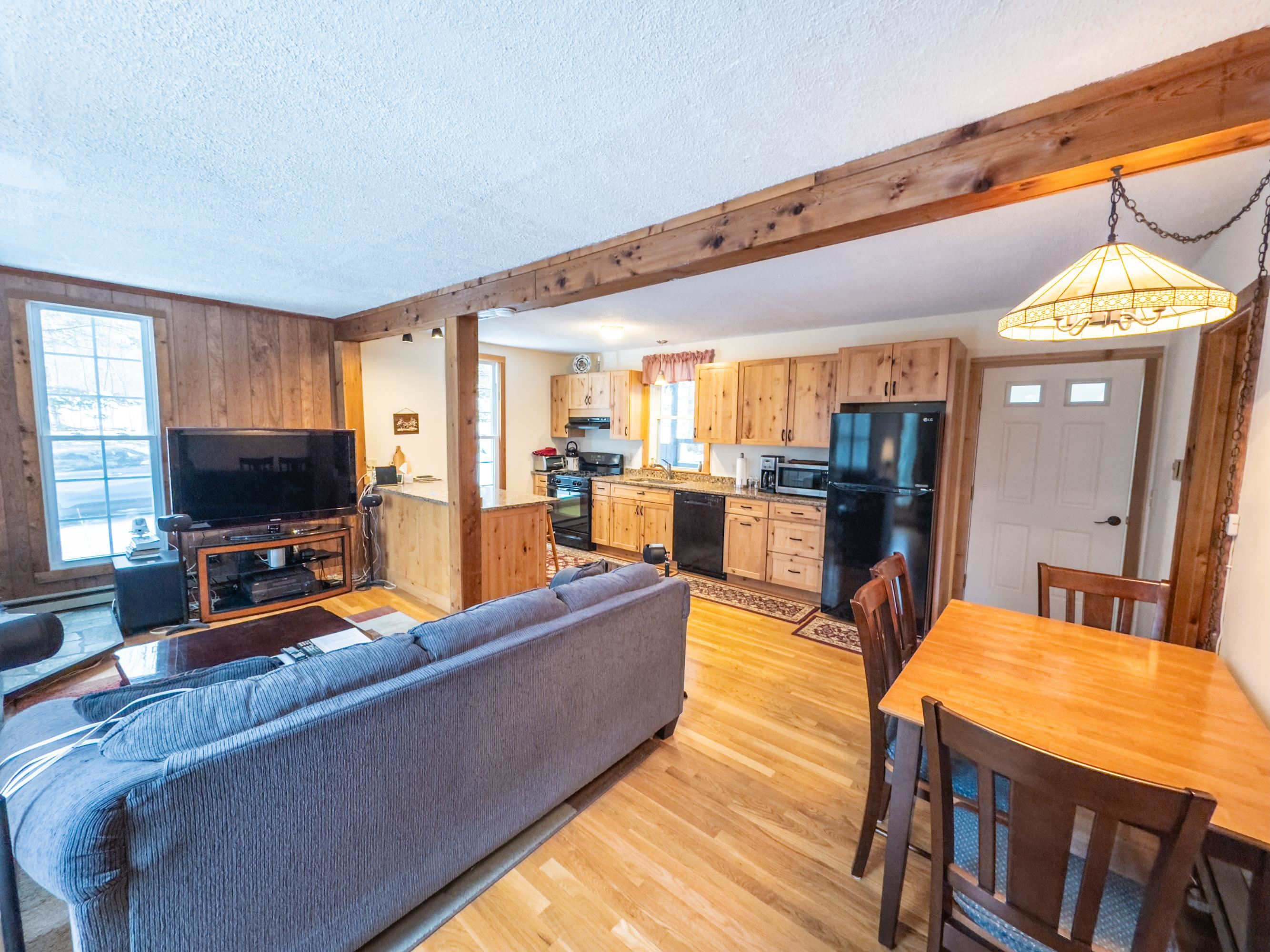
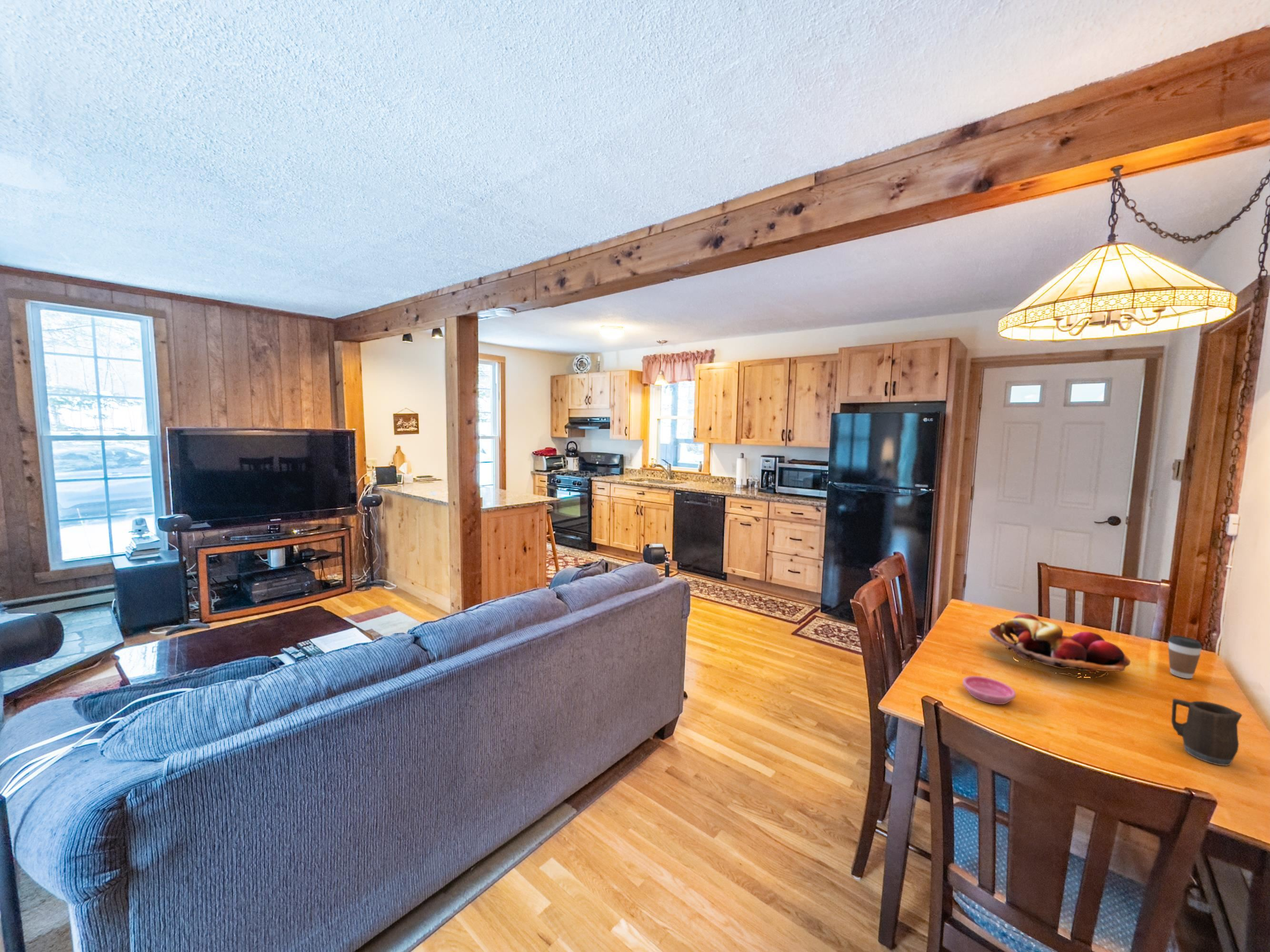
+ coffee cup (1183, 657)
+ fruit basket (1054, 643)
+ saucer (988, 691)
+ mug (1203, 729)
